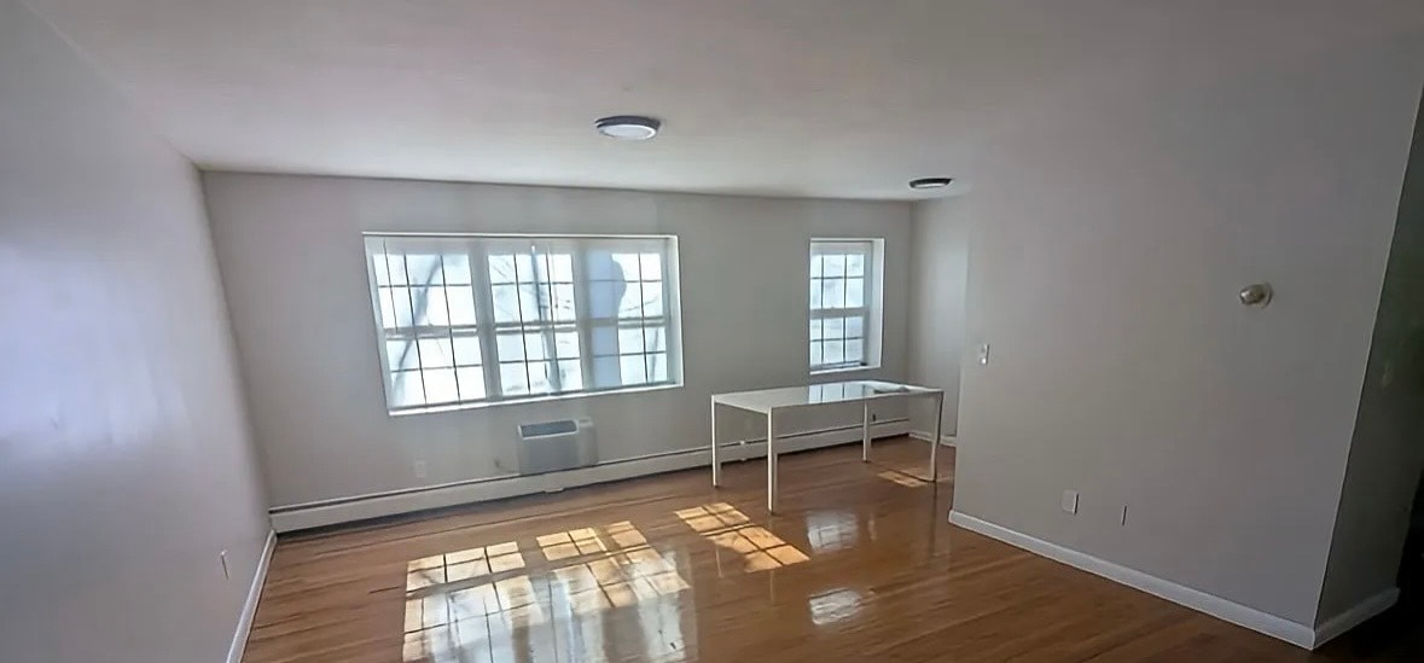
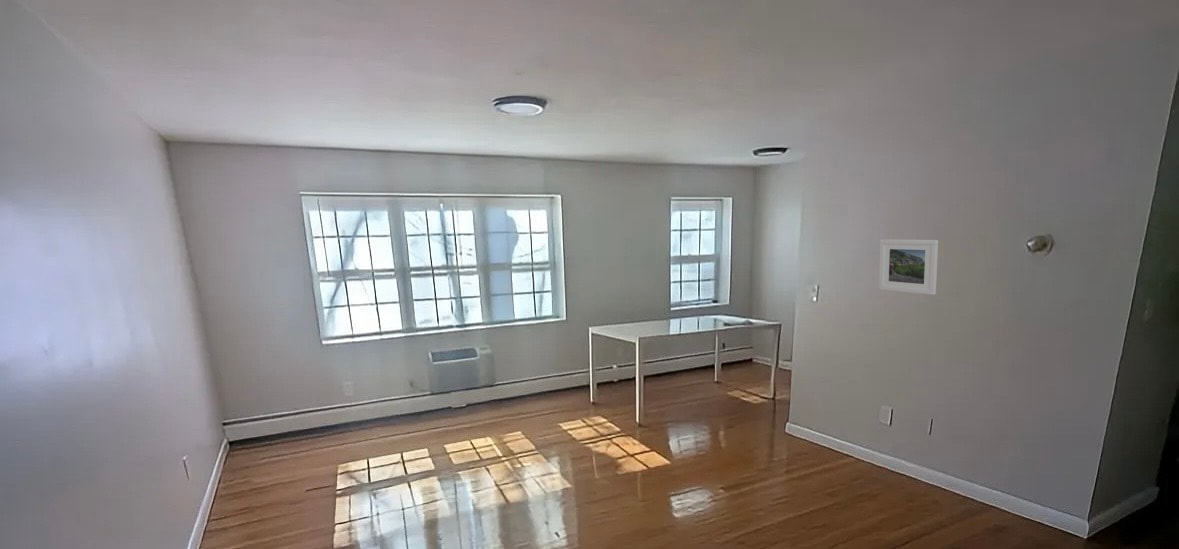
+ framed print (906, 266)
